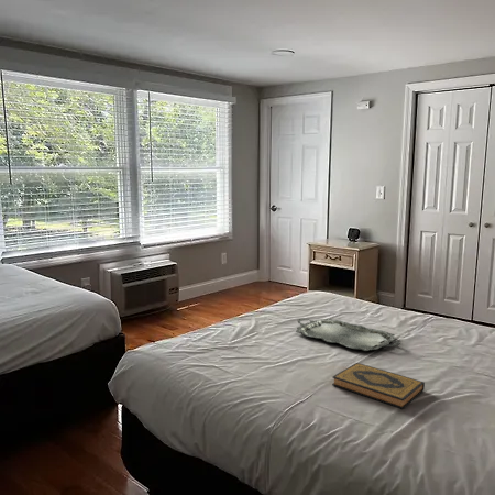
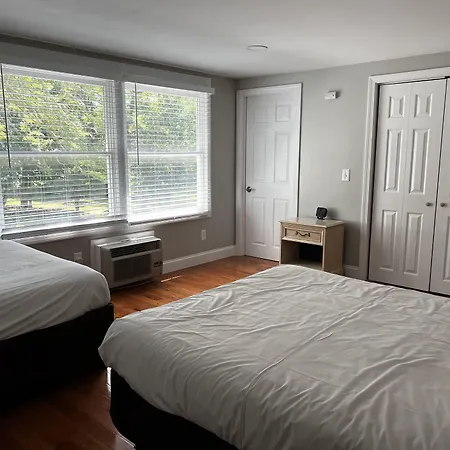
- hardback book (377, 383)
- serving tray (344, 333)
